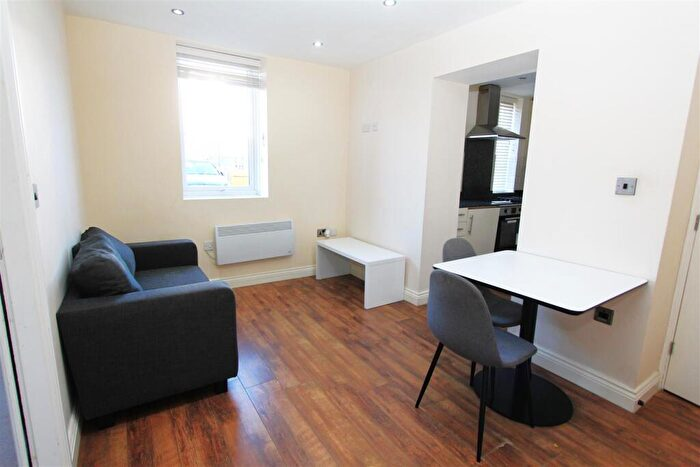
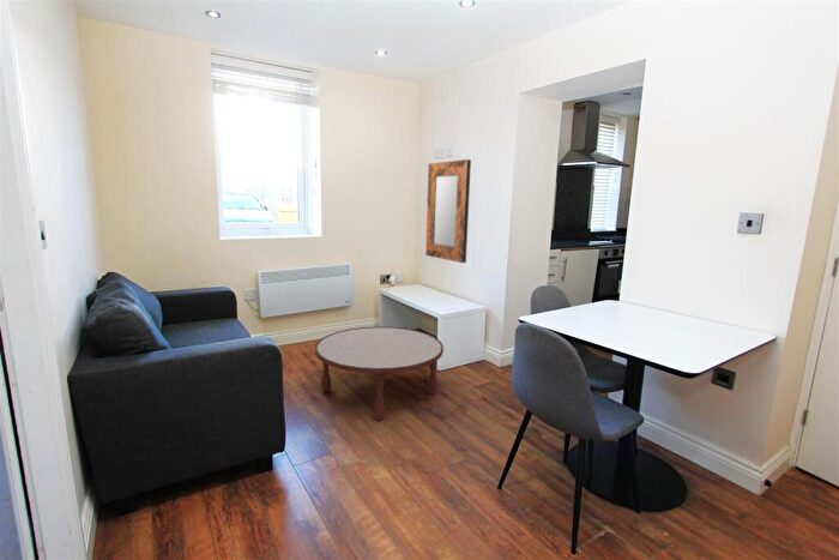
+ home mirror (446, 211)
+ coffee table (379, 368)
